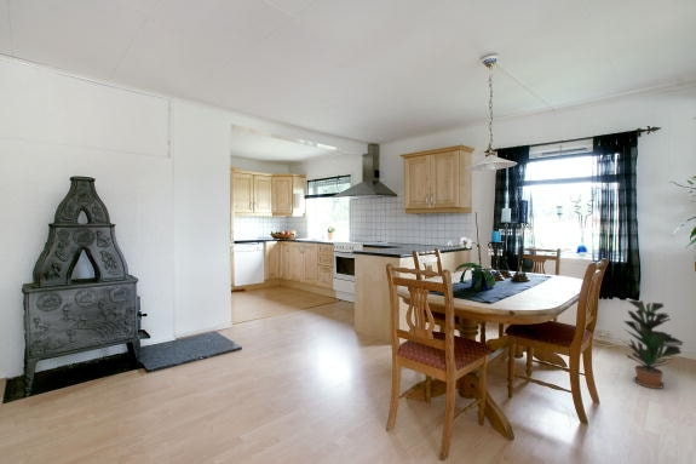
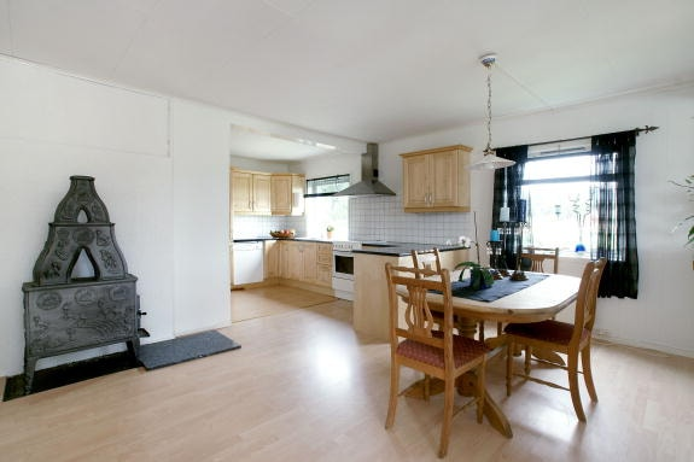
- potted plant (654, 343)
